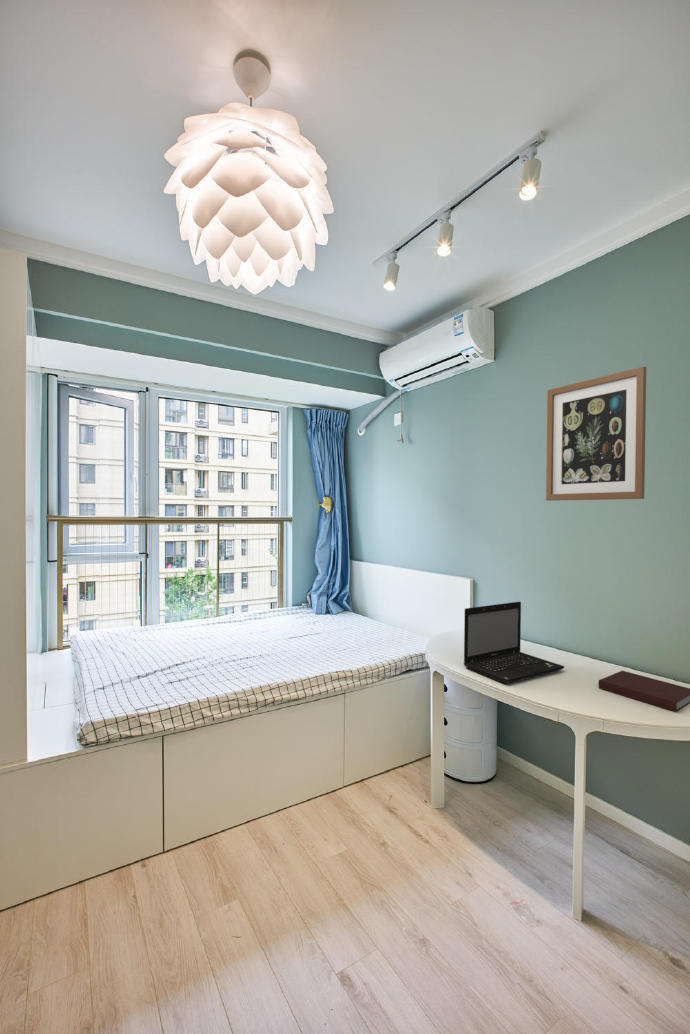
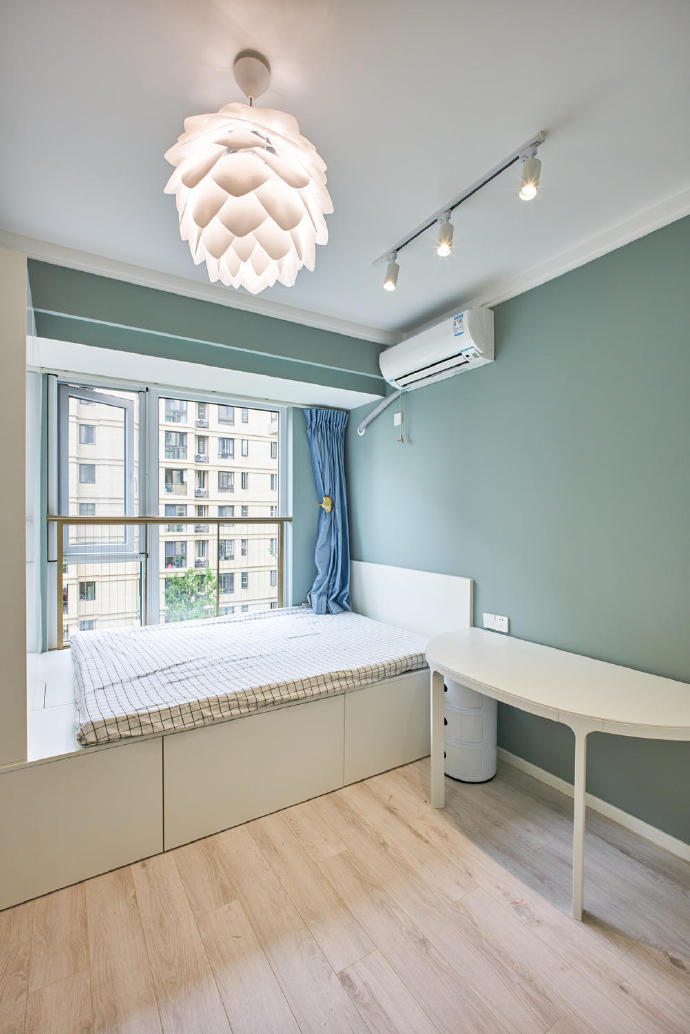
- wall art (591, 439)
- laptop (513, 639)
- notebook (646, 689)
